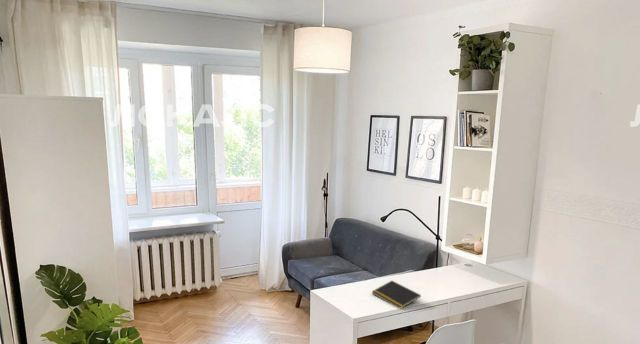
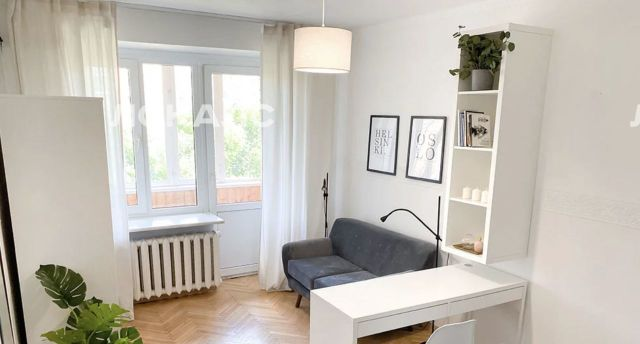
- notepad (395, 294)
